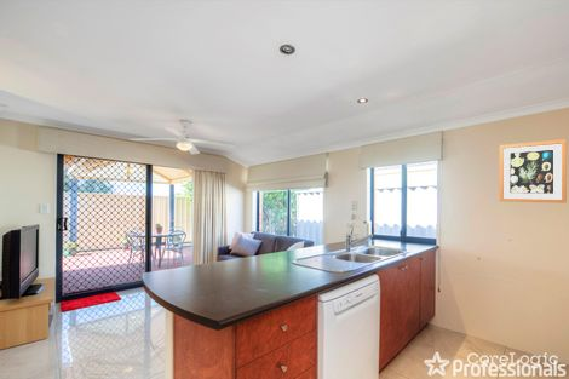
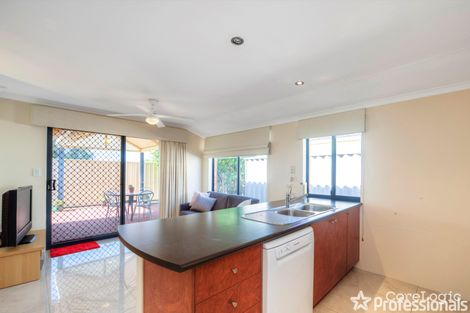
- wall art (530, 172)
